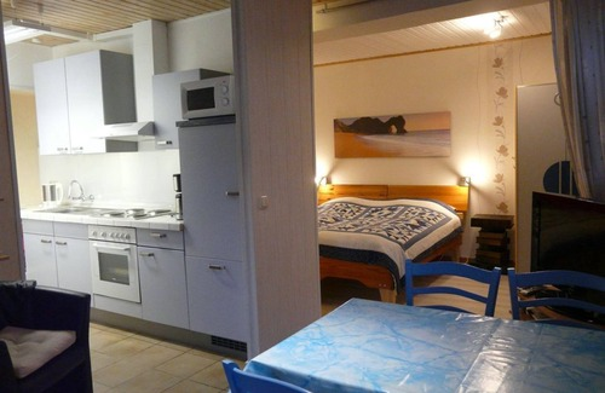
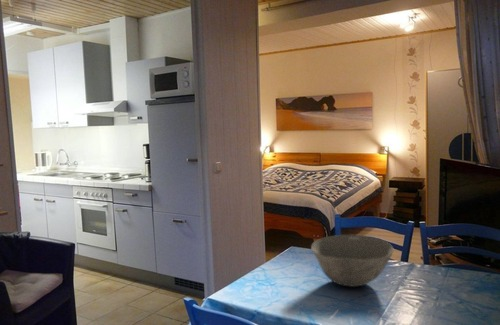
+ bowl (351, 264)
